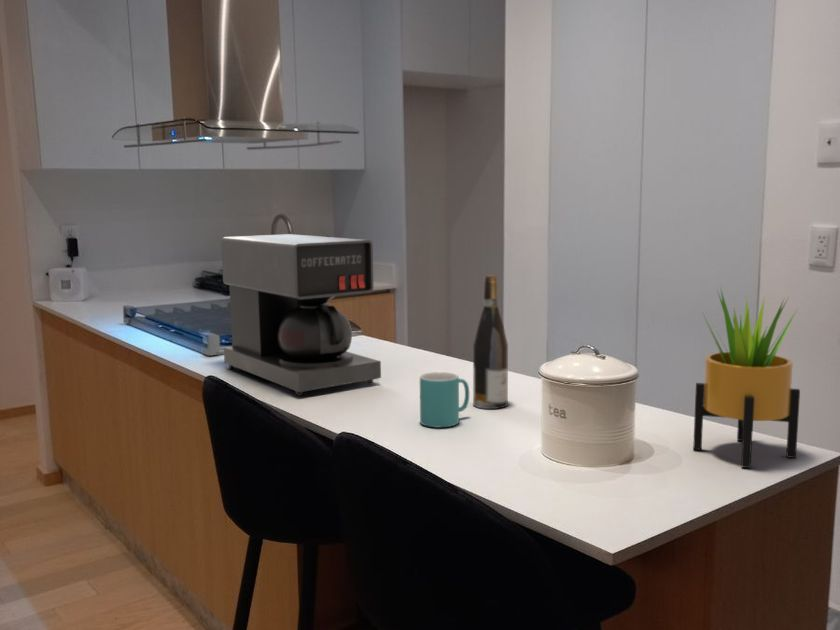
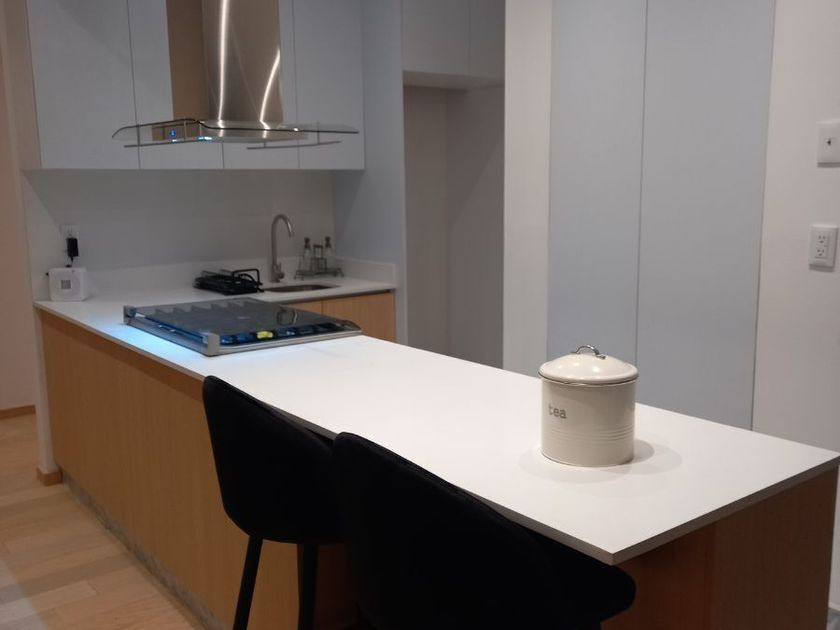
- mug (446, 397)
- coffee maker (296, 307)
- potted plant (747, 373)
- wine bottle (490, 340)
